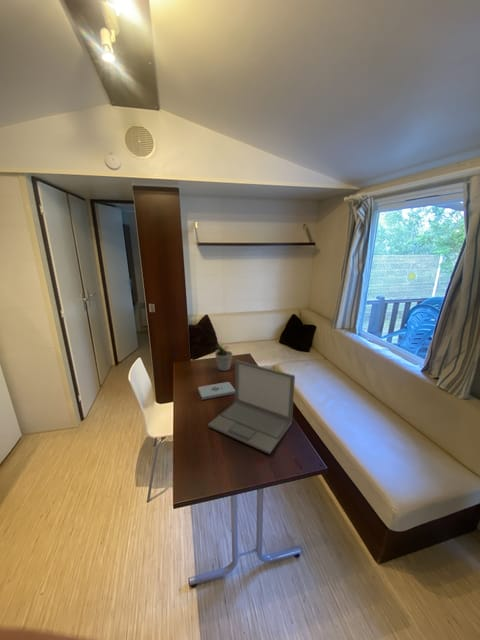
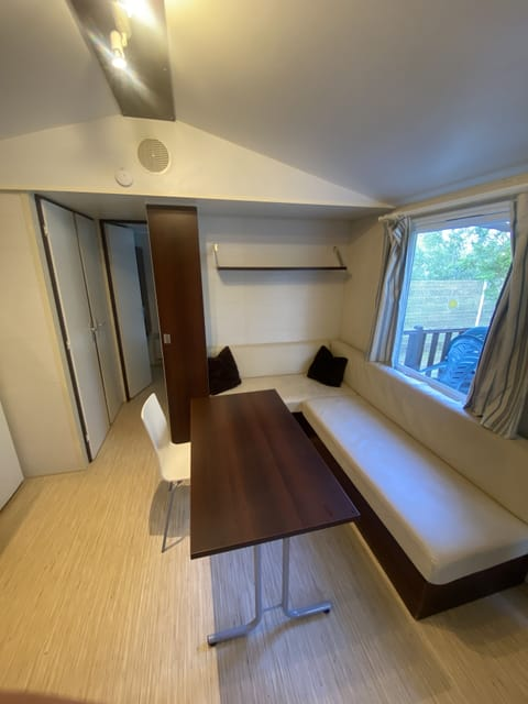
- notepad (216, 390)
- laptop (251, 401)
- potted plant (223, 355)
